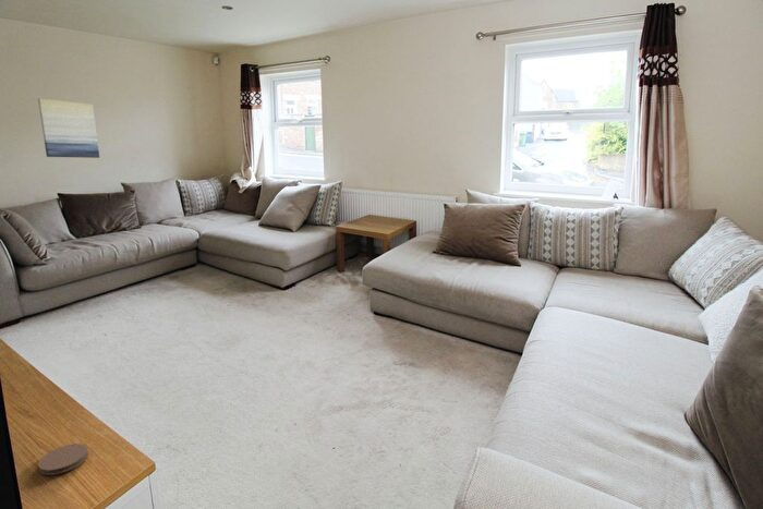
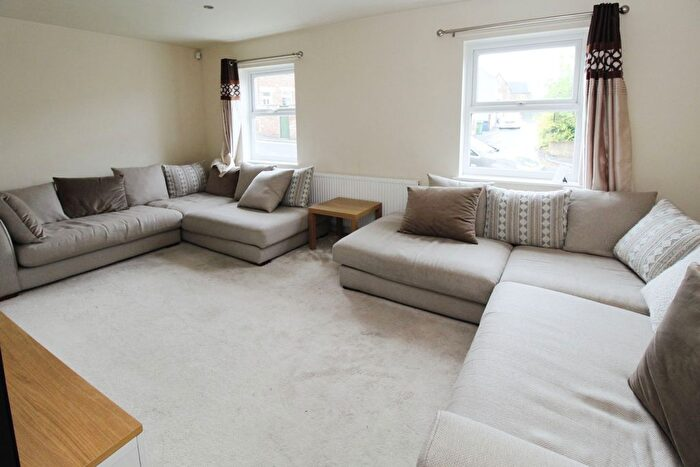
- wall art (70, 130)
- coaster (63, 458)
